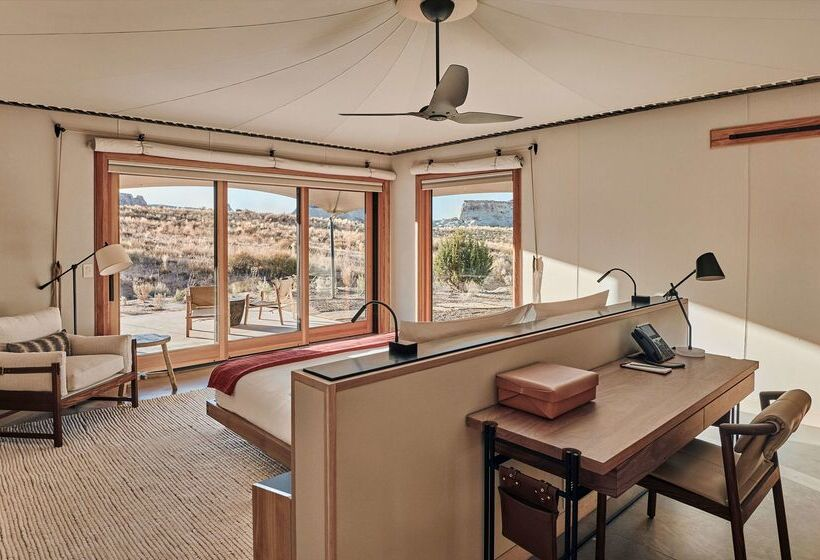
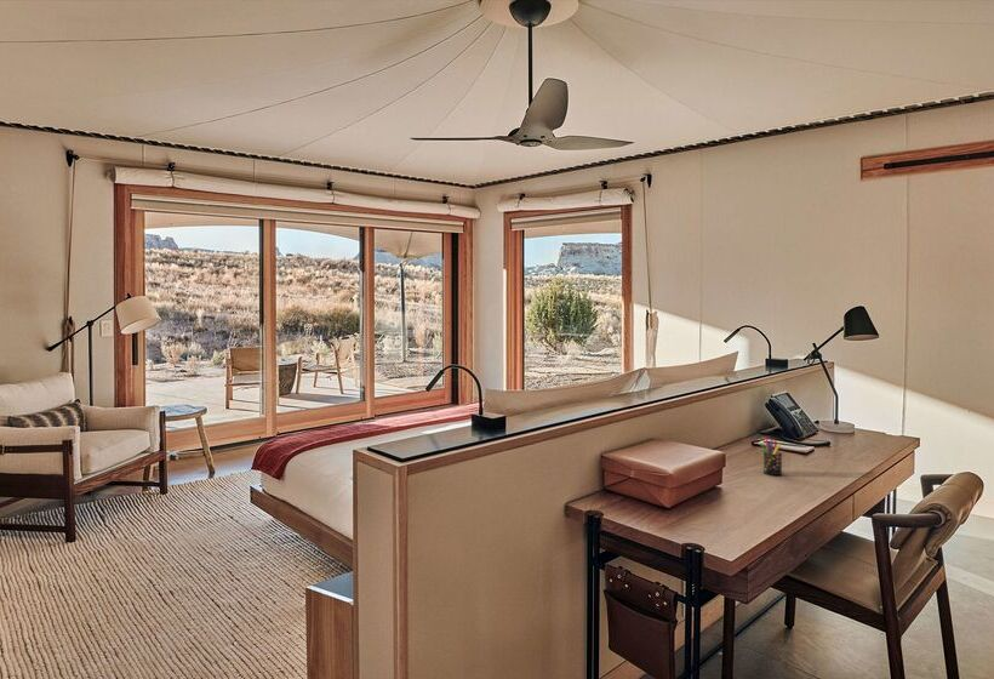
+ pen holder (770, 455)
